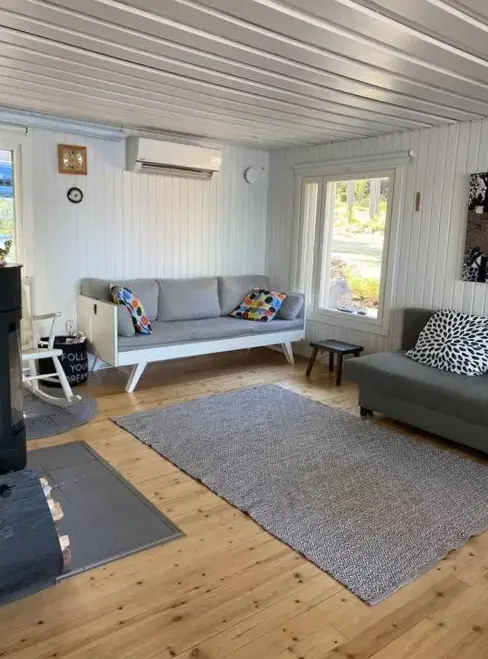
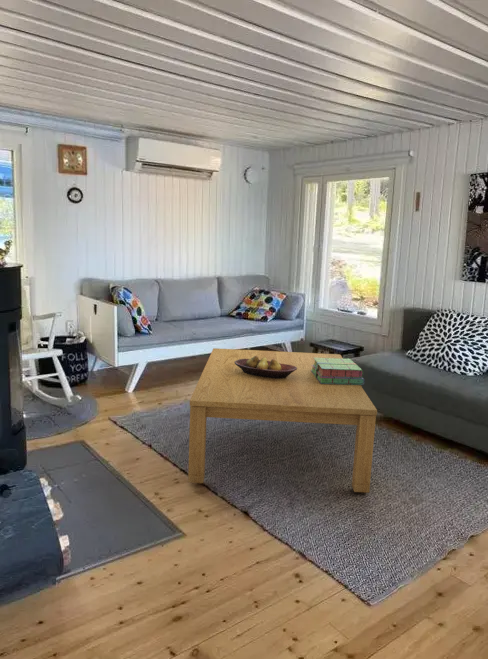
+ fruit bowl (265, 365)
+ coffee table (277, 407)
+ stack of books (336, 370)
